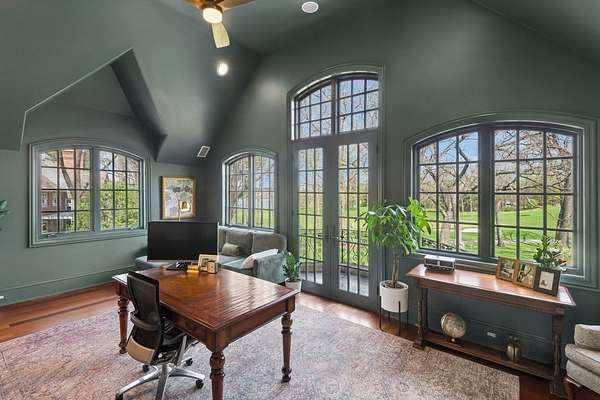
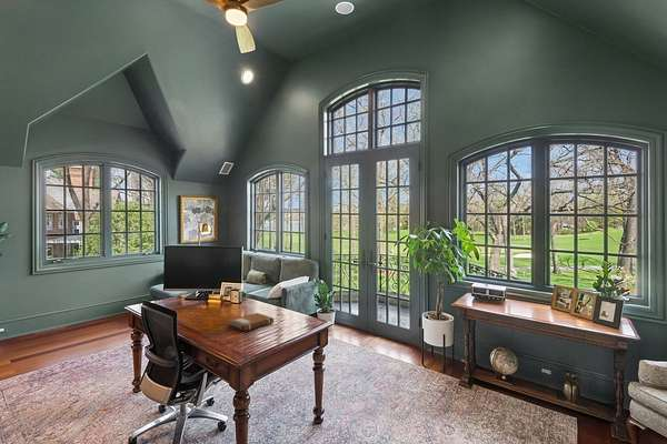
+ notebook (250, 322)
